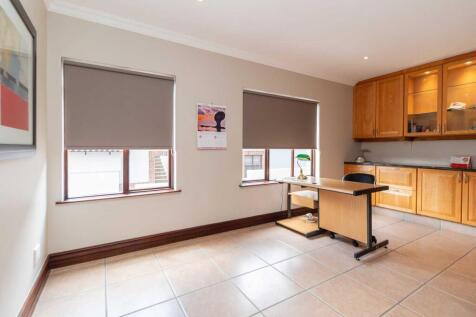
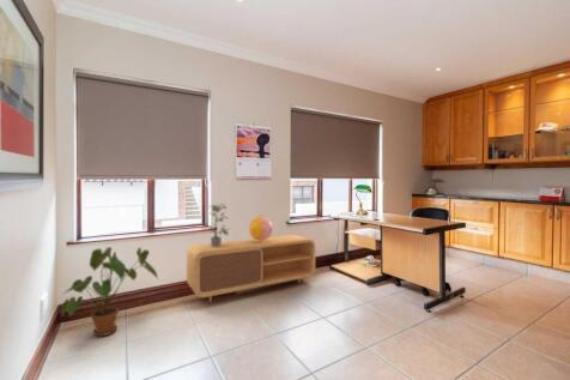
+ potted plant (219, 221)
+ house plant (111, 288)
+ tv stand (255, 265)
+ globe (260, 228)
